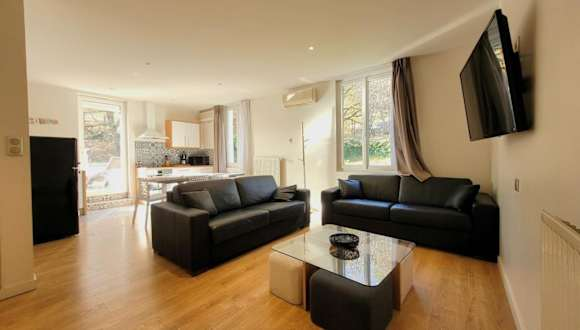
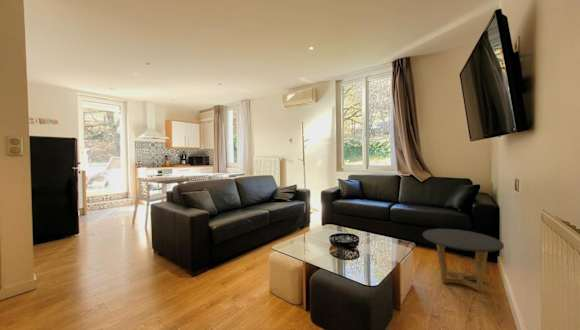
+ side table (460, 249)
